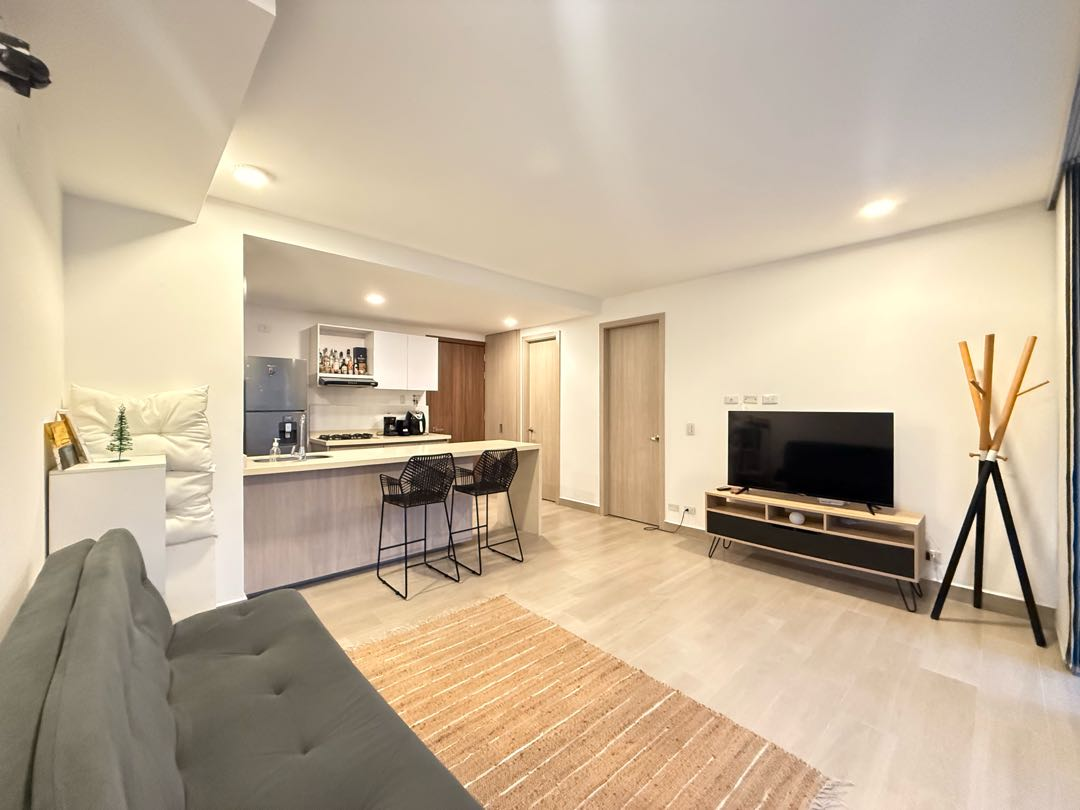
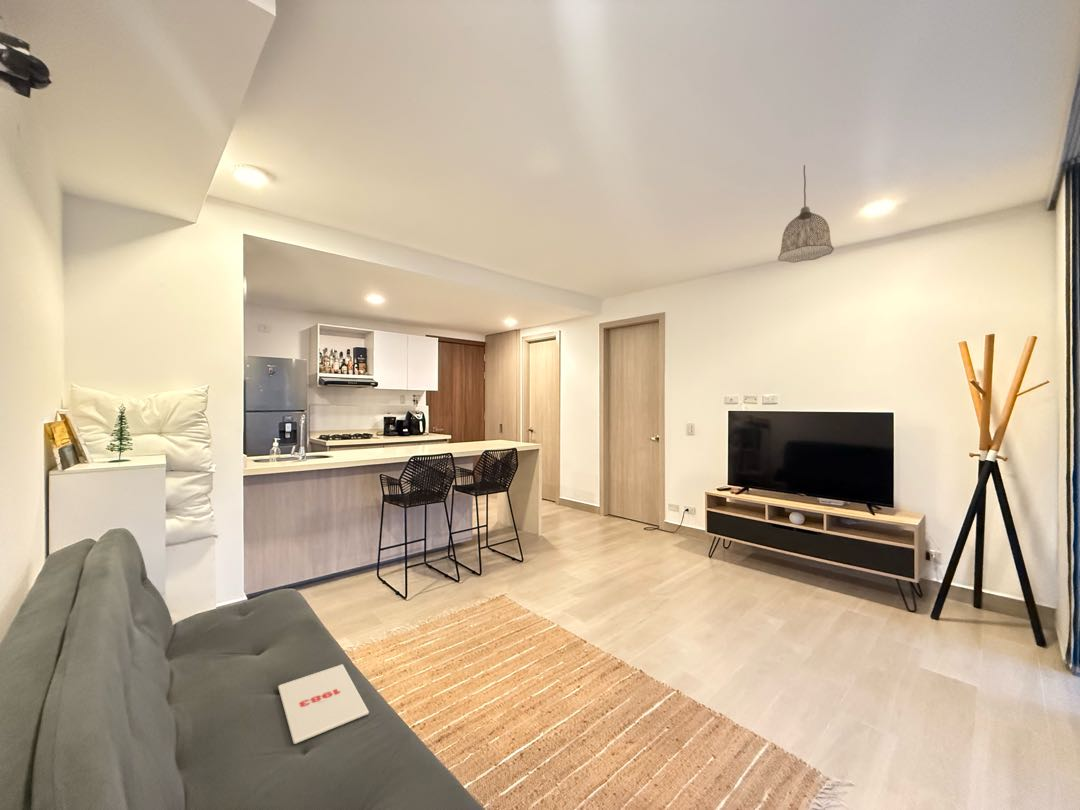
+ magazine (321, 699)
+ pendant lamp (804, 209)
